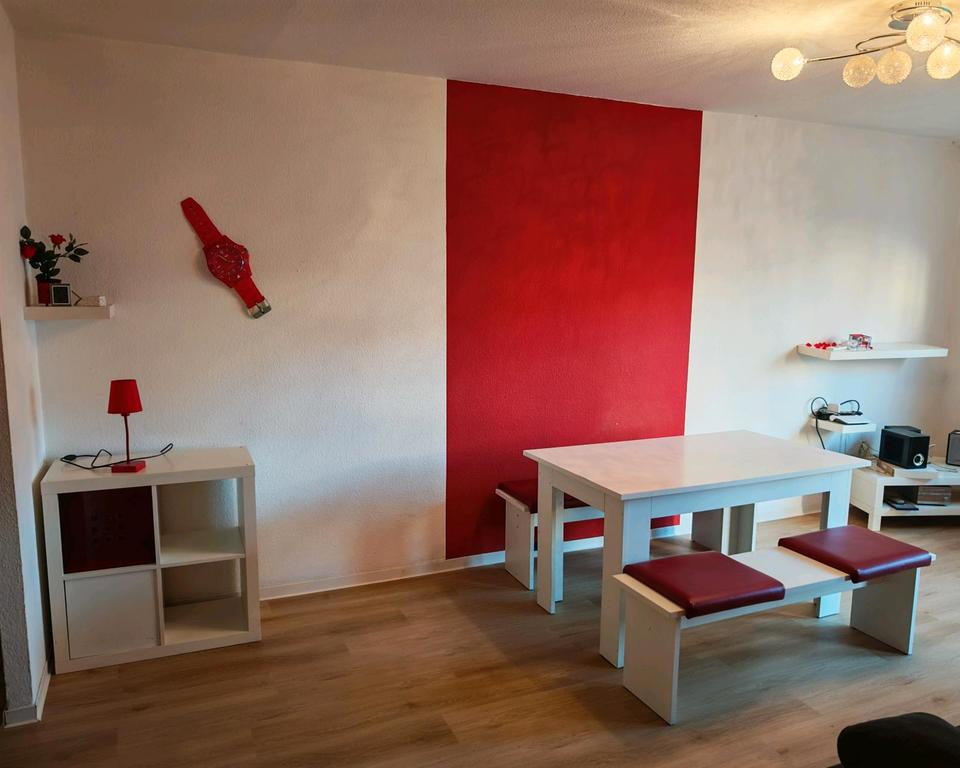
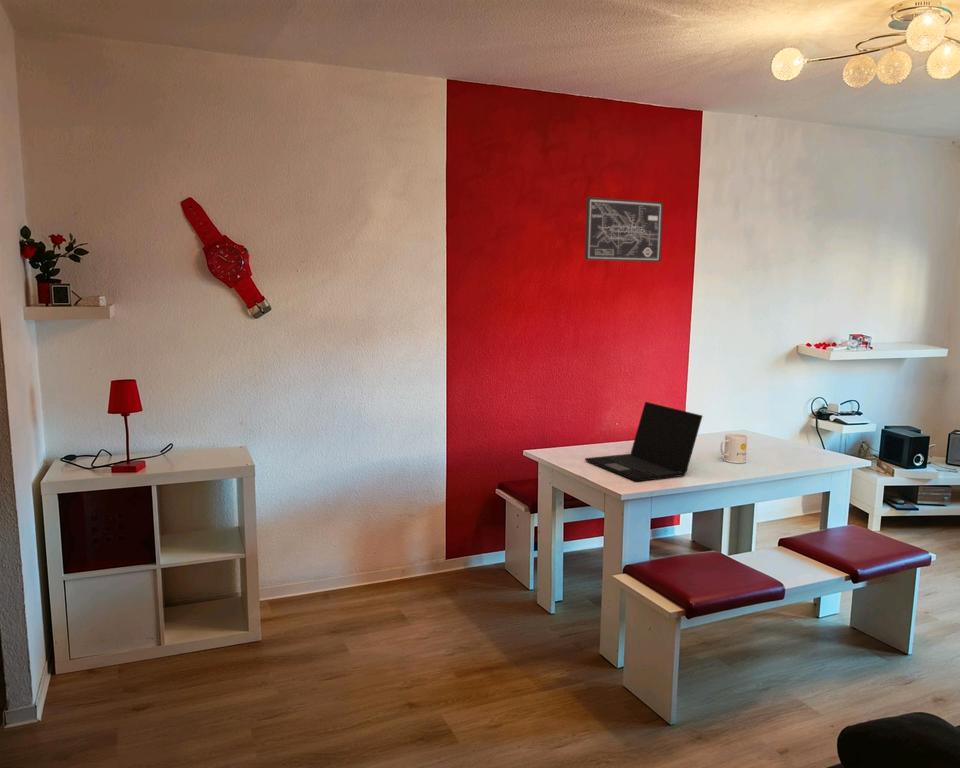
+ mug (733, 448)
+ wall art (624, 230)
+ laptop (641, 439)
